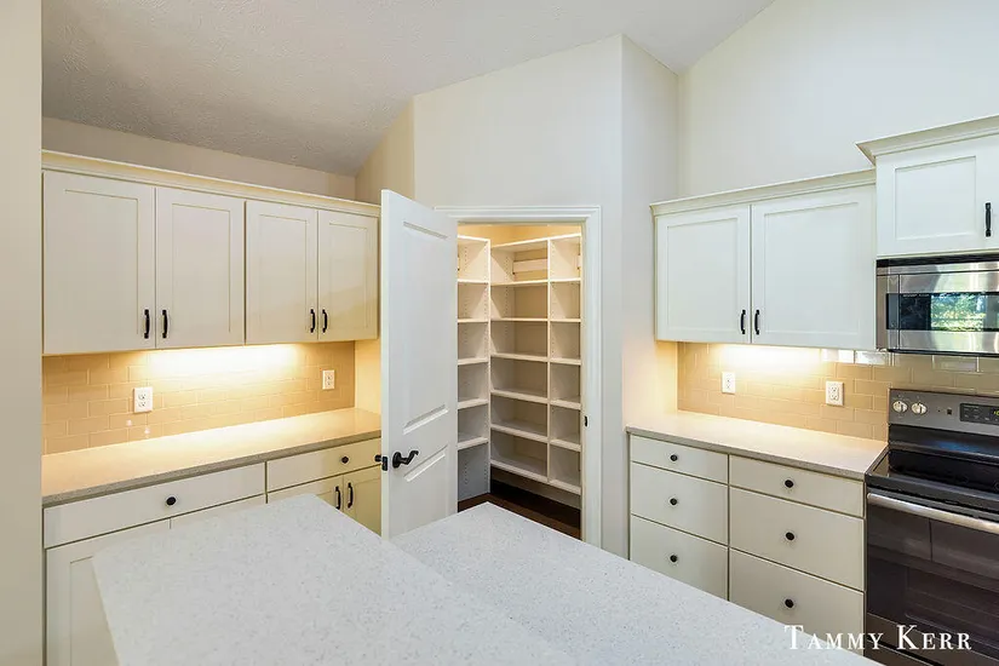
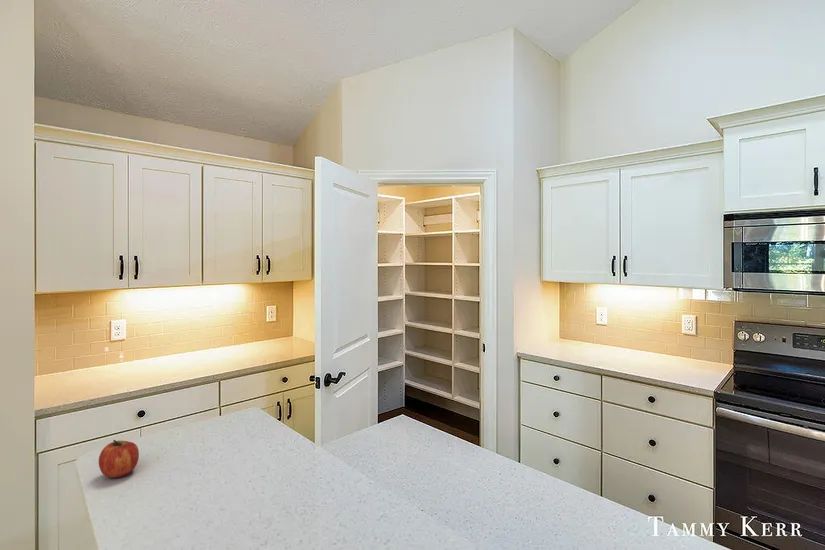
+ fruit (119, 456)
